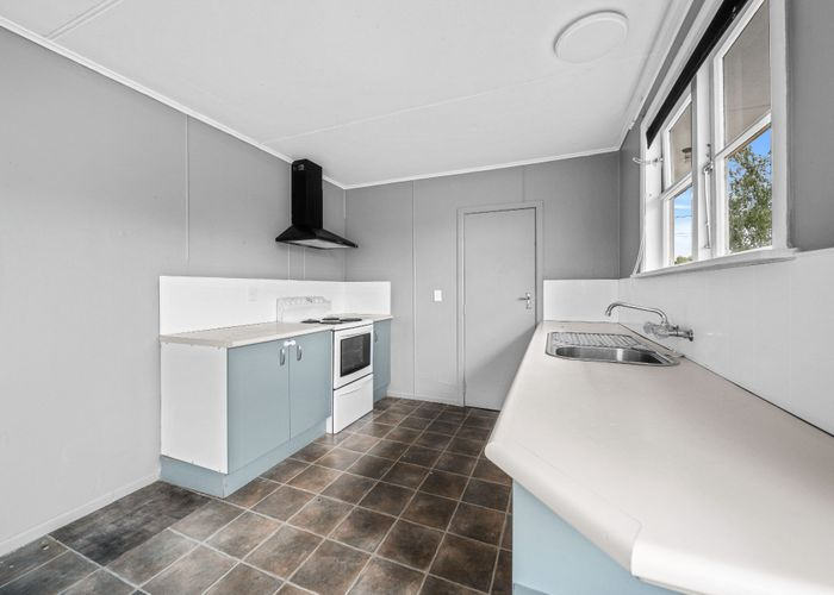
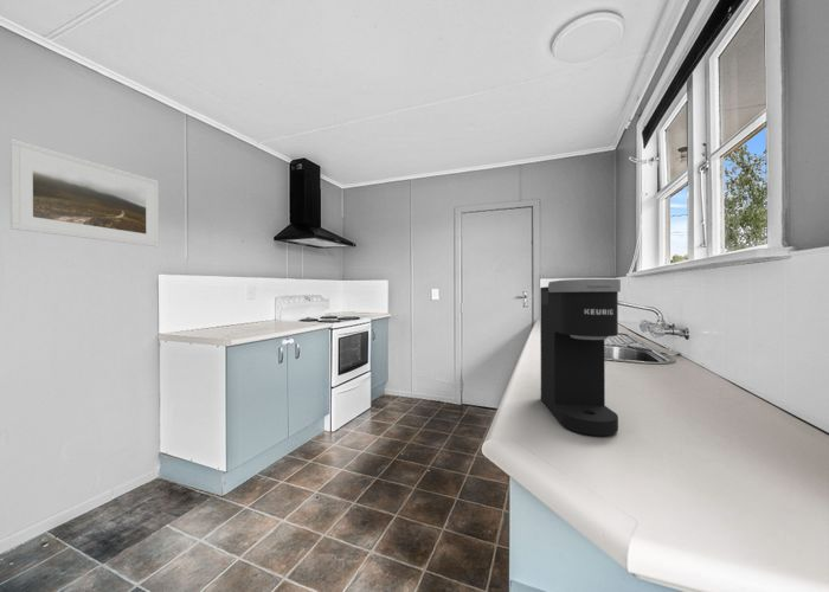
+ coffee maker (574, 347)
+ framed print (95, 200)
